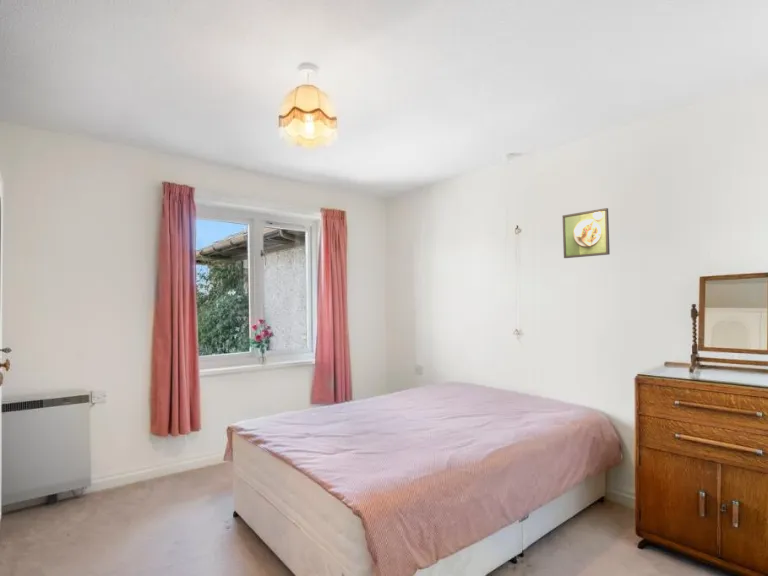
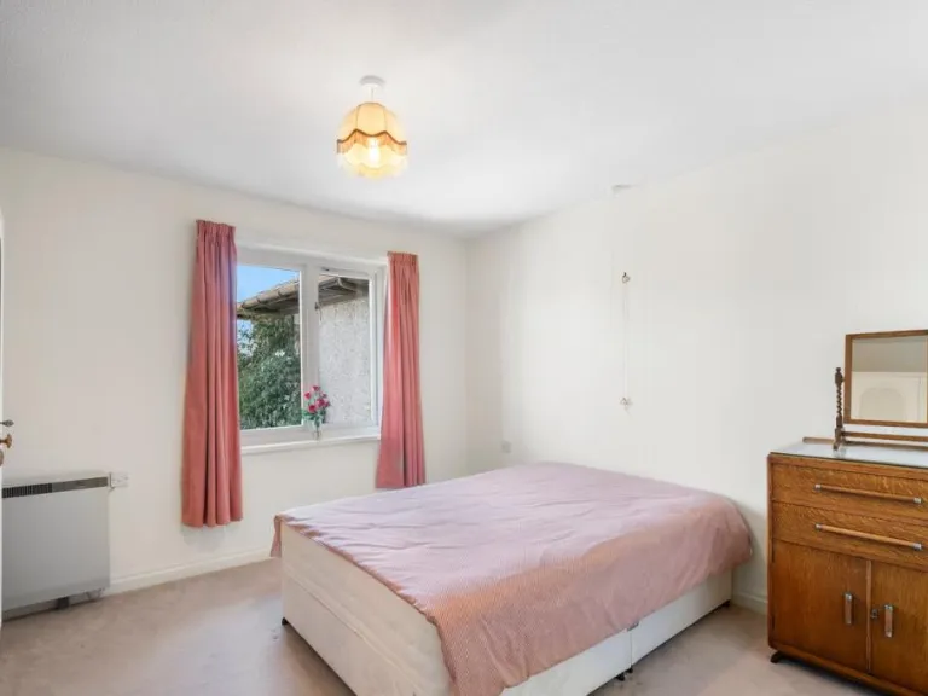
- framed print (585, 234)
